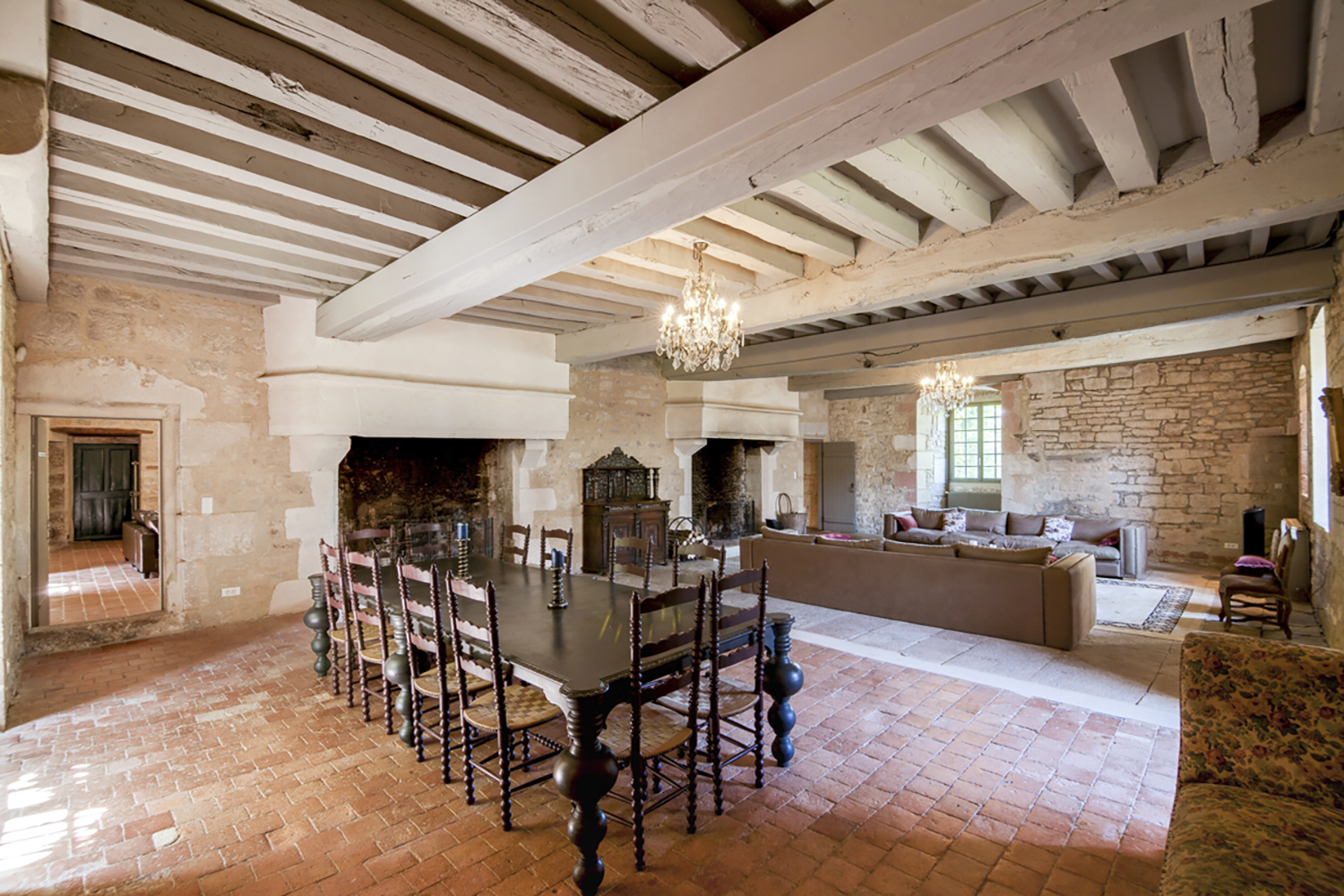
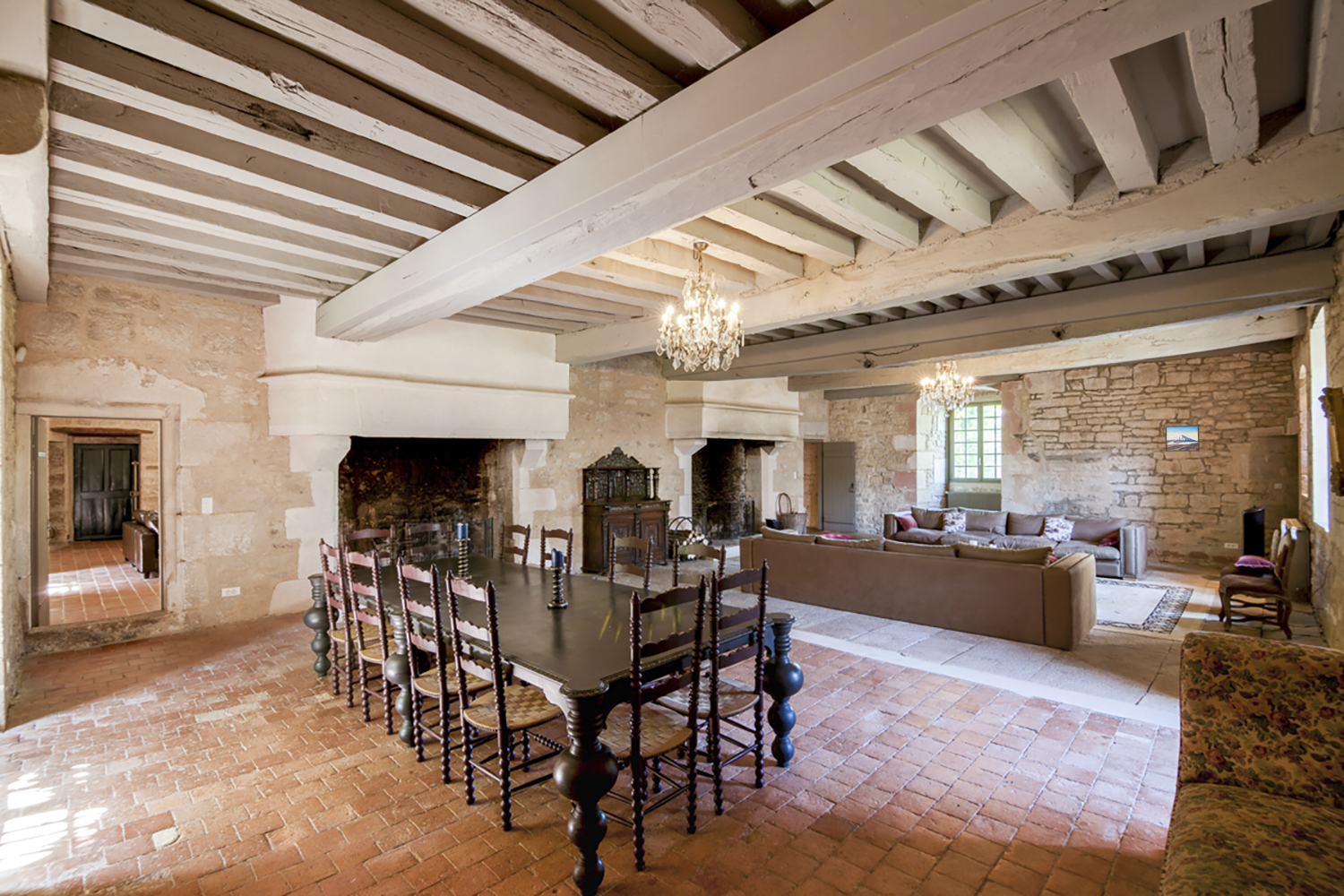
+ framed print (1182, 438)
